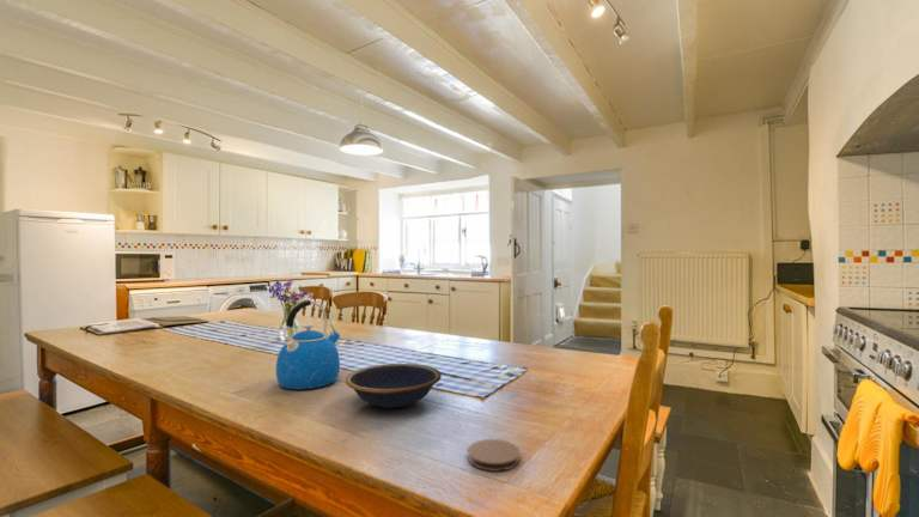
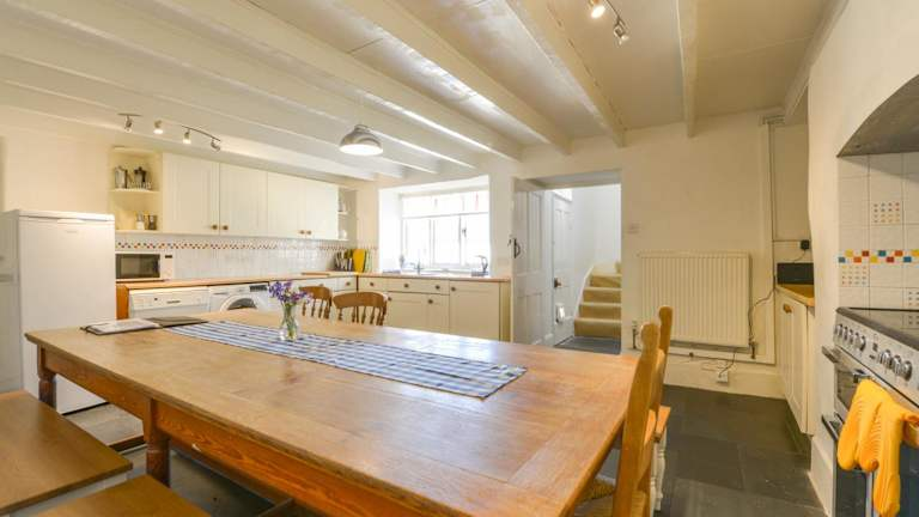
- kettle (314, 339)
- coaster (493, 454)
- bowl (394, 388)
